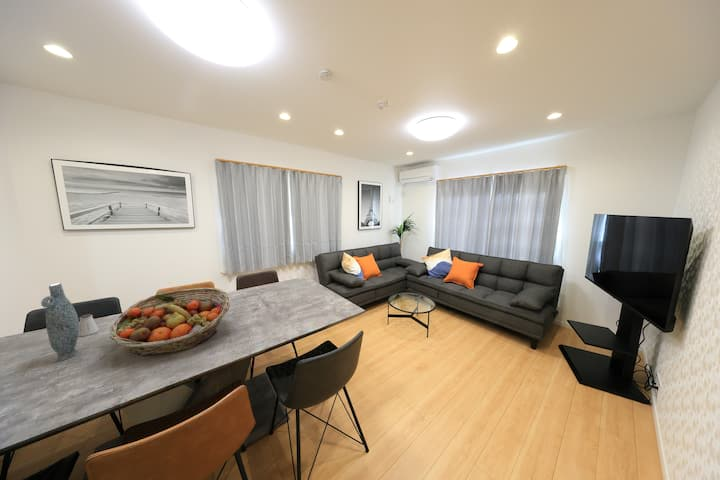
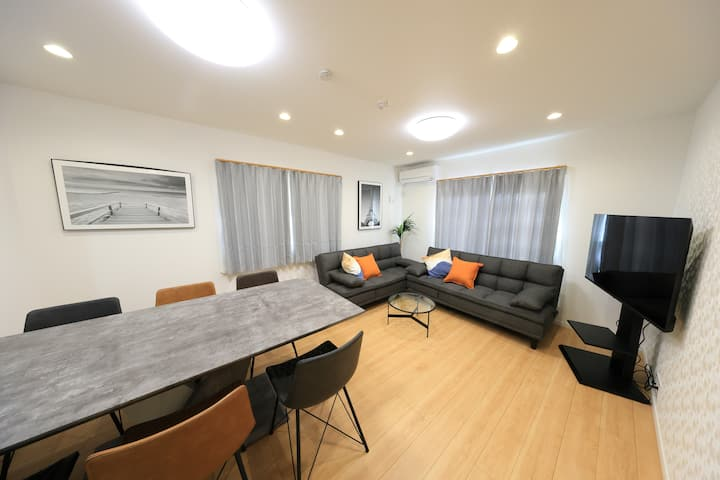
- vase (61, 320)
- saltshaker (87, 324)
- fruit basket (177, 318)
